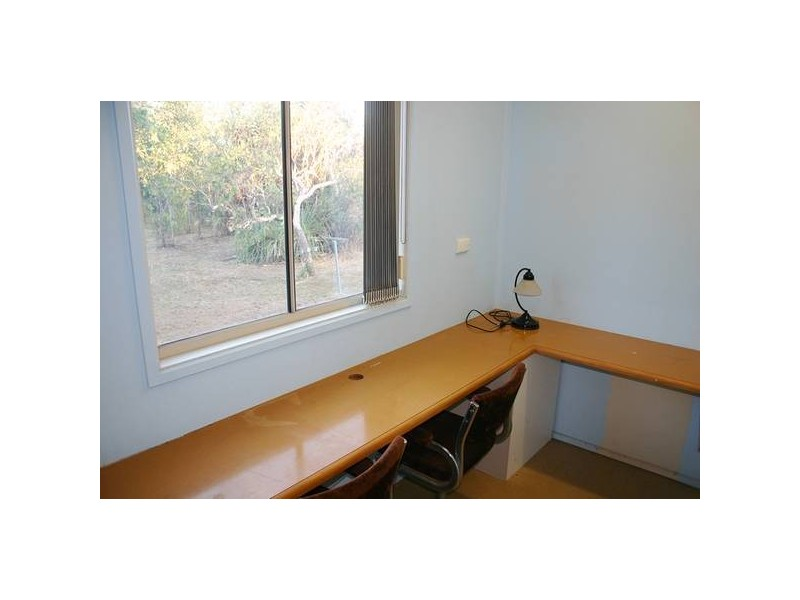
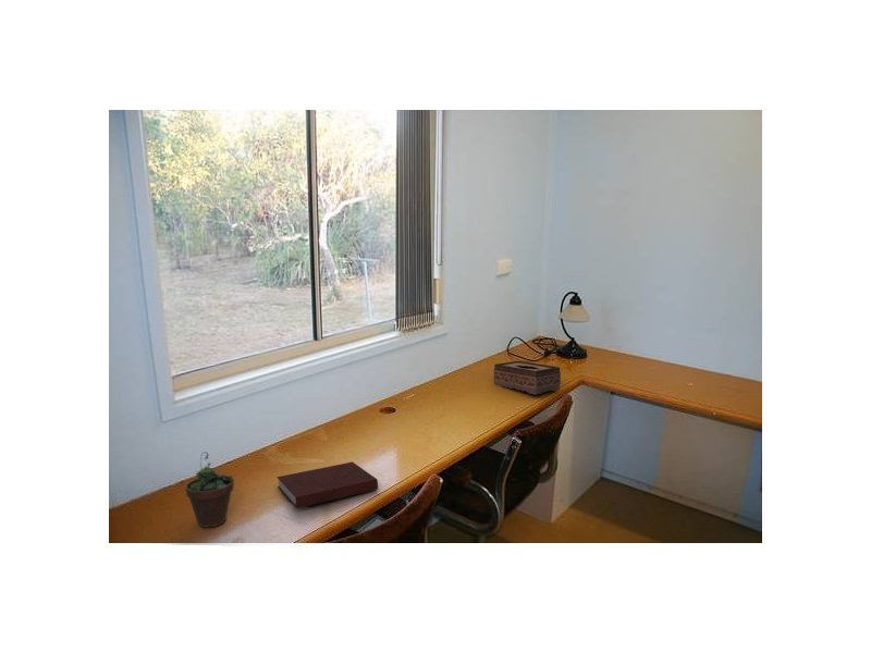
+ succulent plant (209, 485)
+ tissue box (526, 377)
+ notebook (327, 482)
